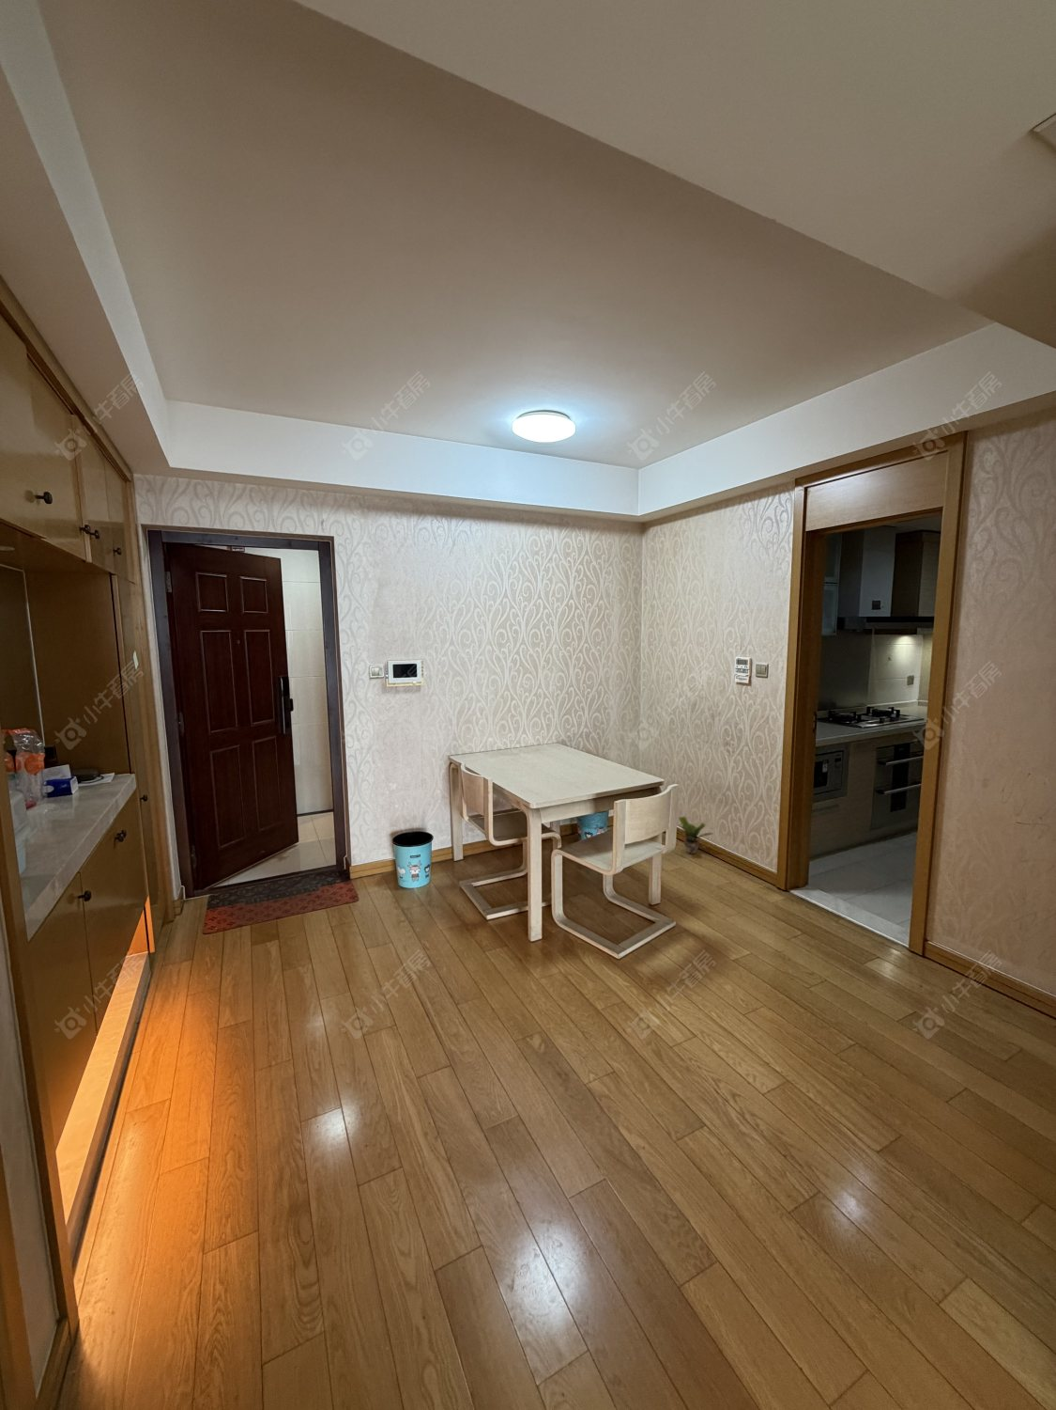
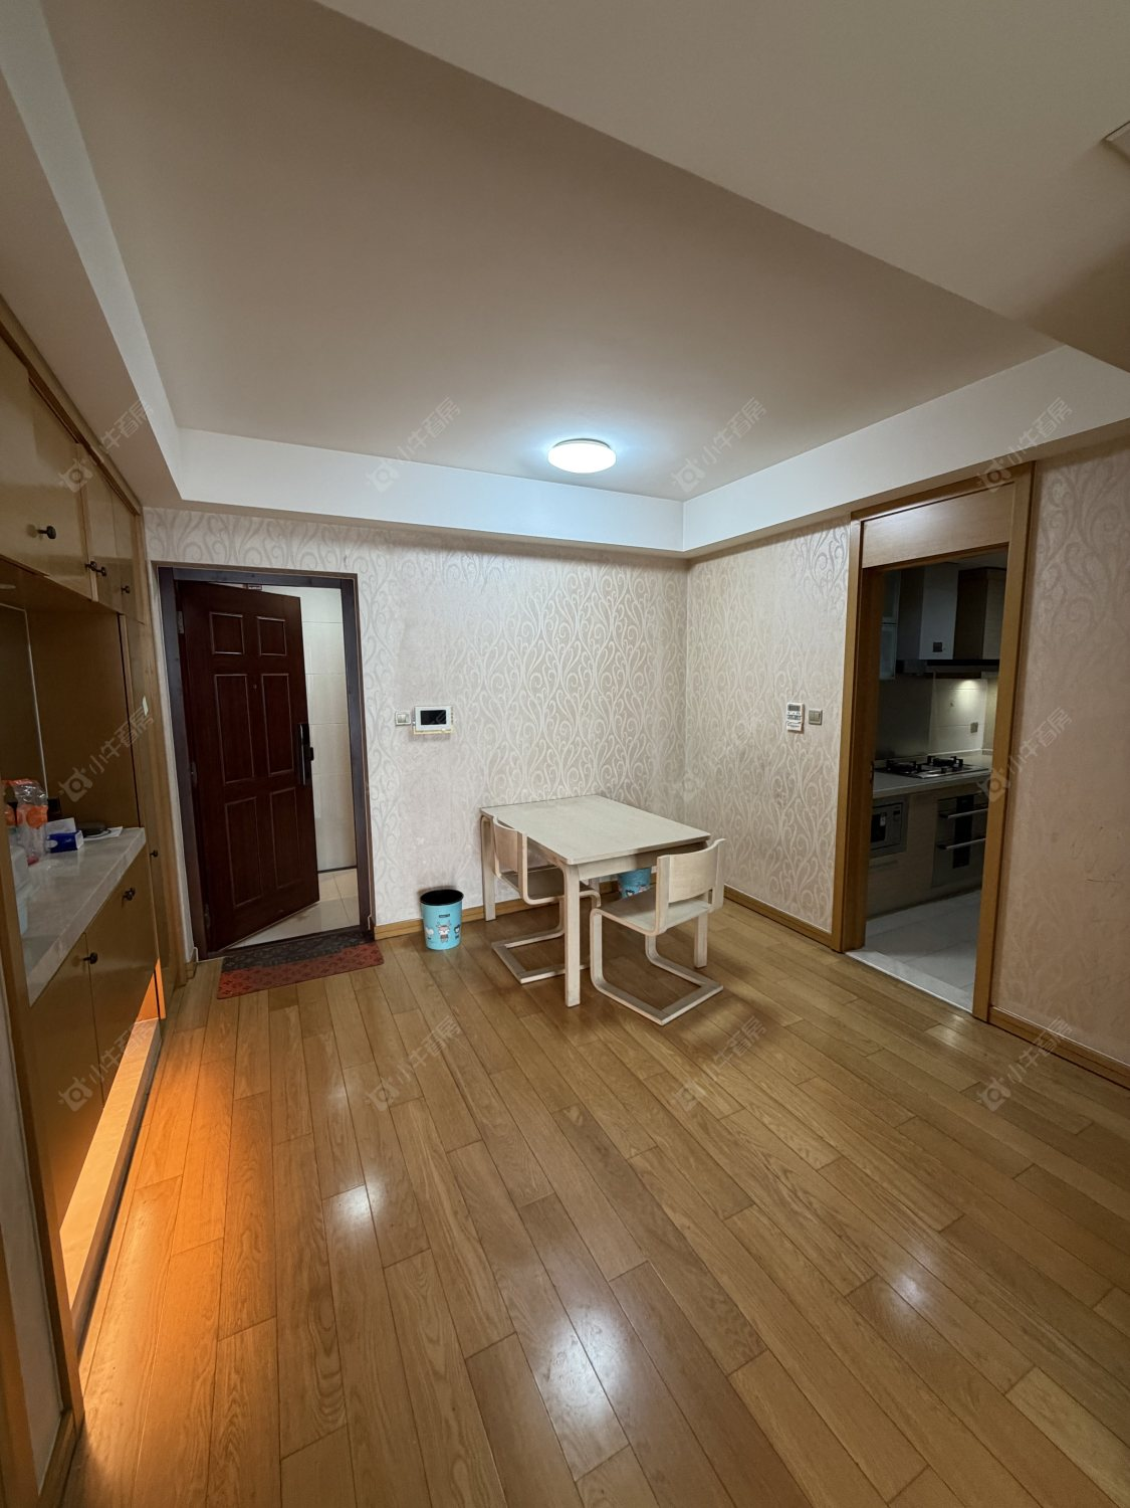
- potted plant (691, 837)
